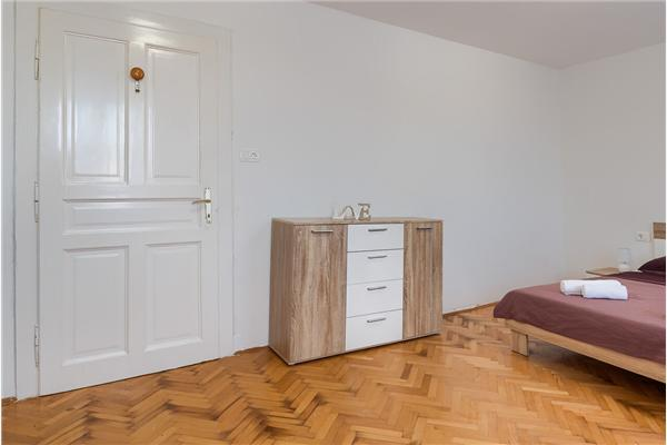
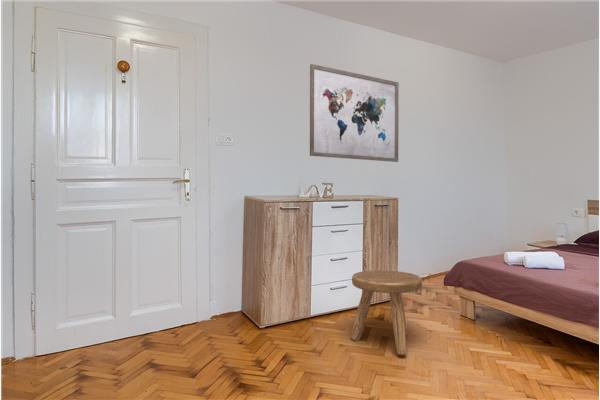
+ wall art (357, 116)
+ stool (391, 309)
